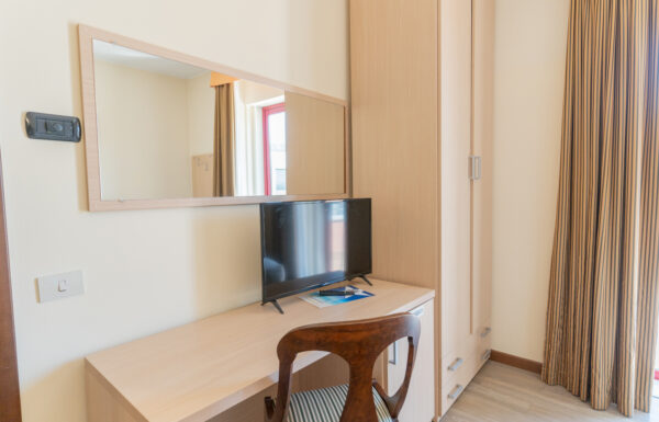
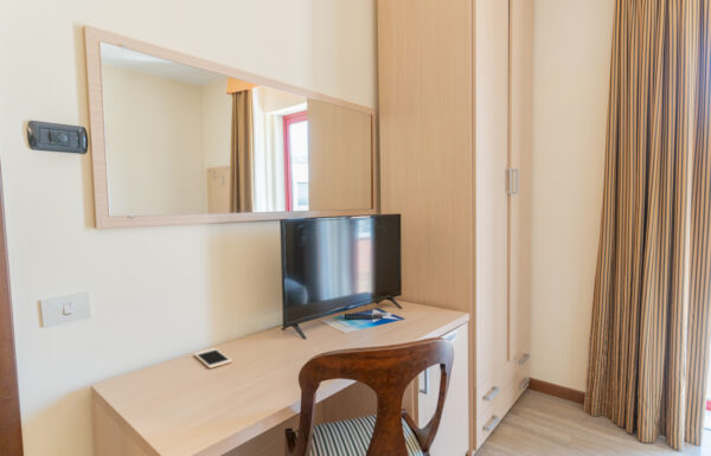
+ cell phone (212, 358)
